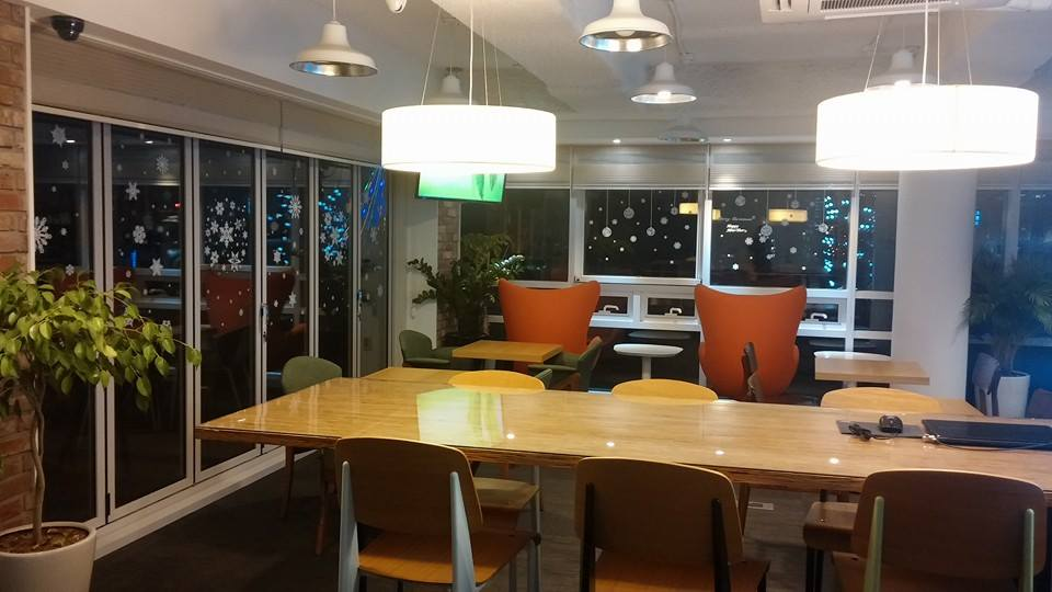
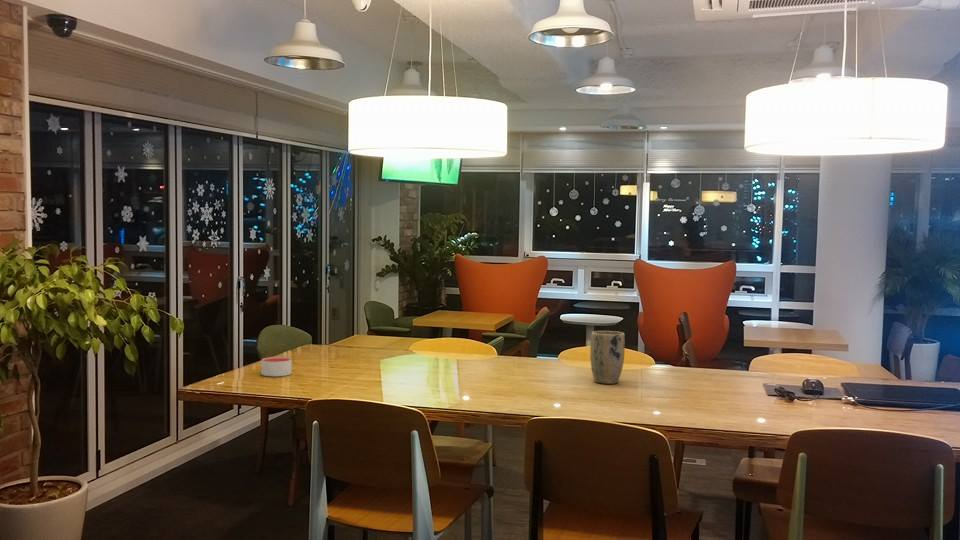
+ candle (276, 366)
+ plant pot (607, 357)
